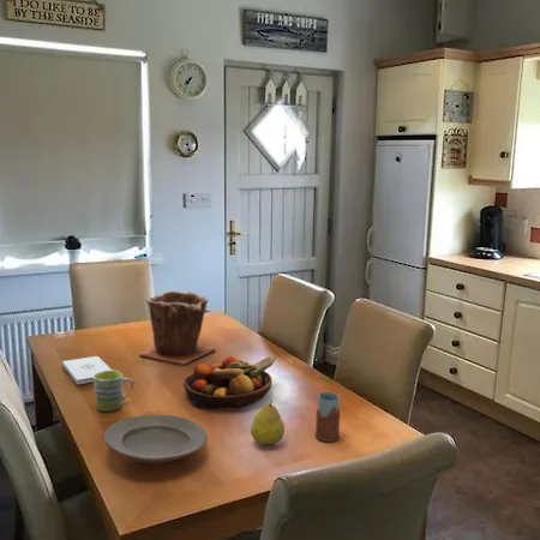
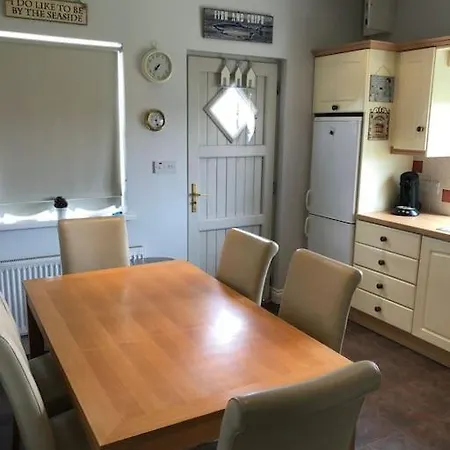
- drinking glass (325, 414)
- plate (156, 443)
- notepad (88, 368)
- fruit (266, 422)
- plant pot (178, 324)
- mug (114, 390)
- fruit bowl (228, 376)
